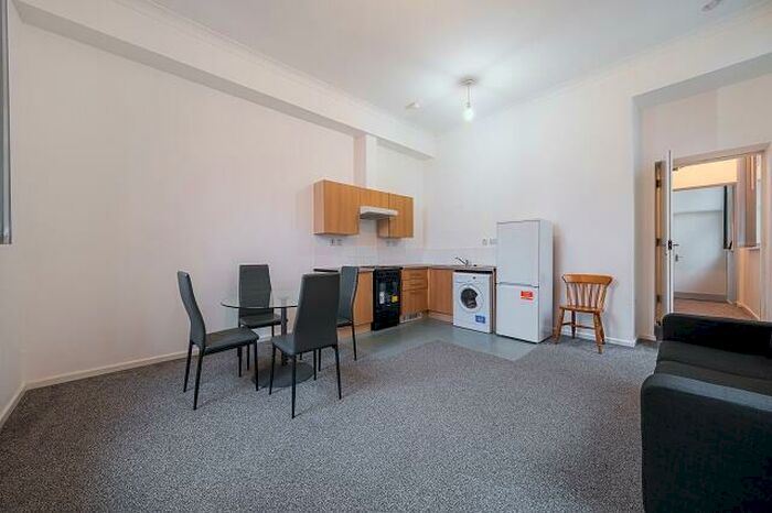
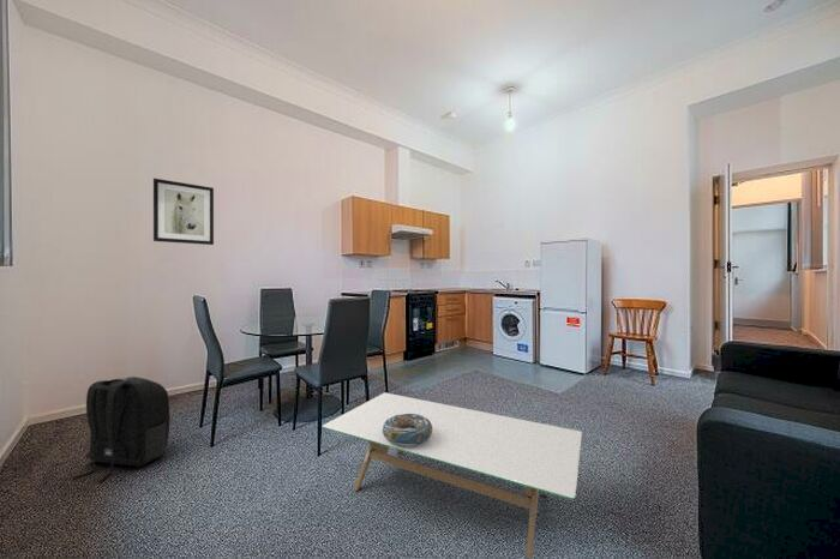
+ decorative bowl (407, 427)
+ wall art (185, 212)
+ backpack (122, 420)
+ coffee table (449, 459)
